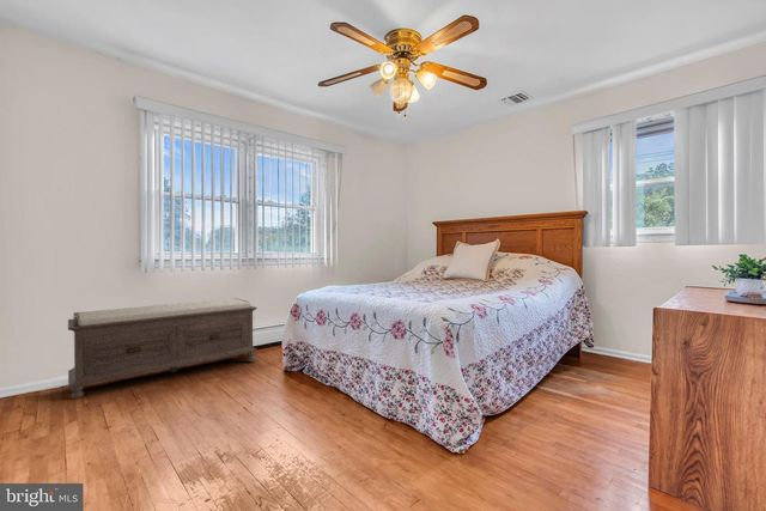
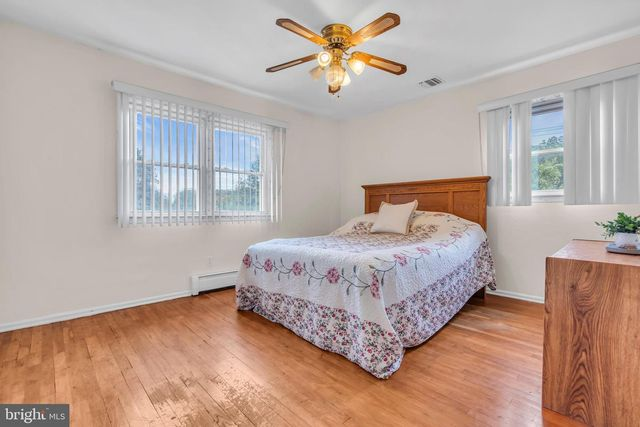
- bench (171, 339)
